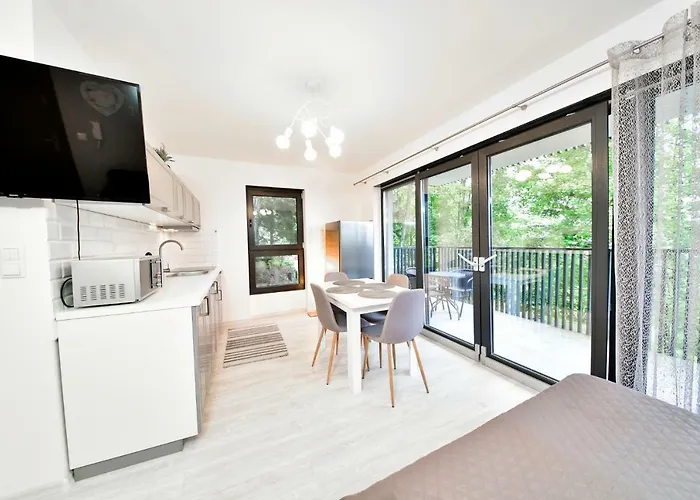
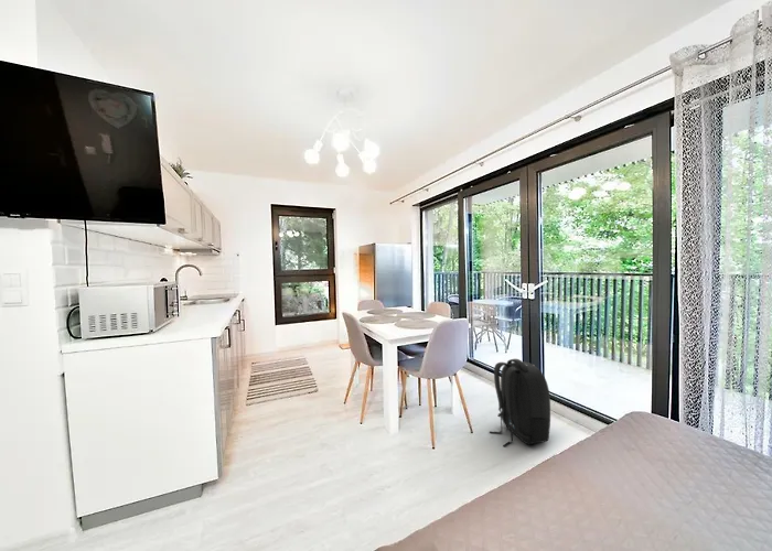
+ backpack (517, 397)
